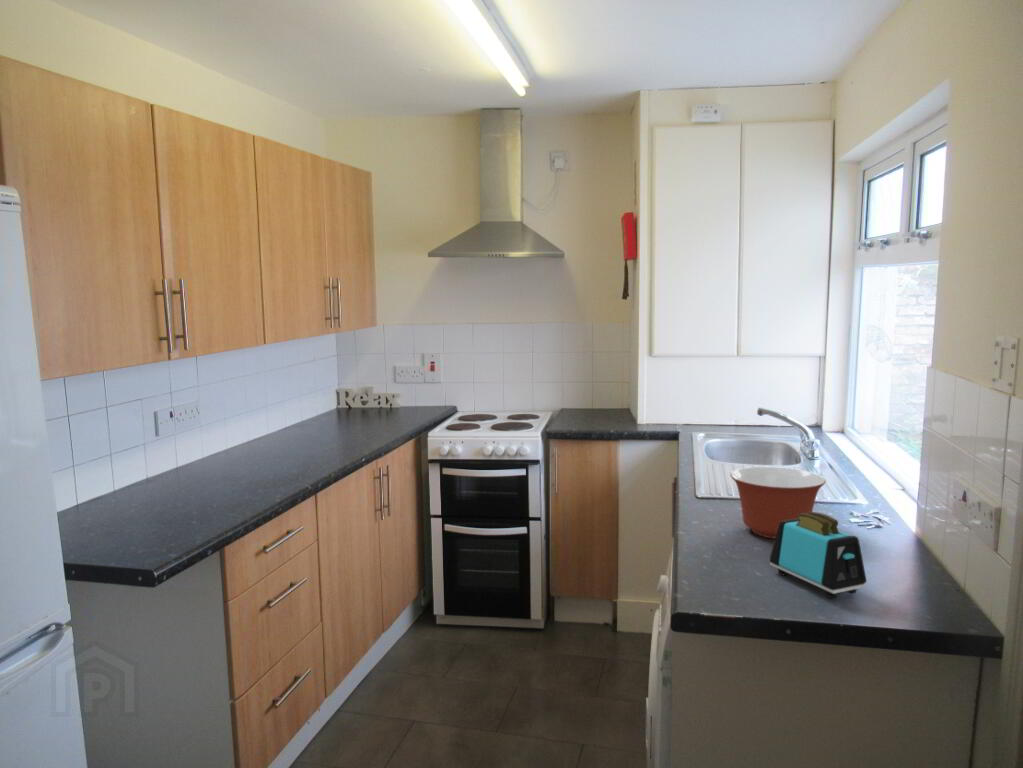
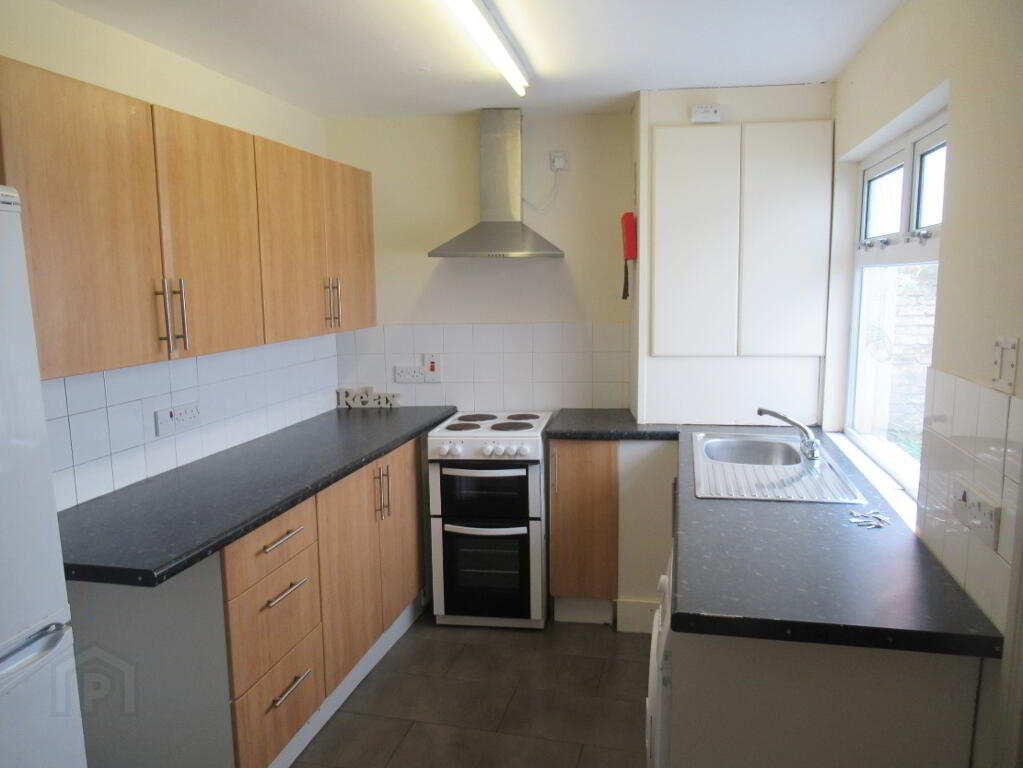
- toaster (816, 549)
- mixing bowl (776, 504)
